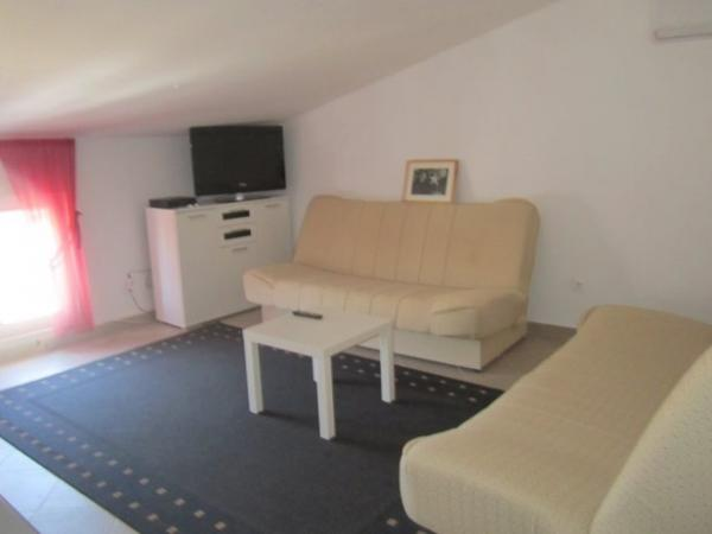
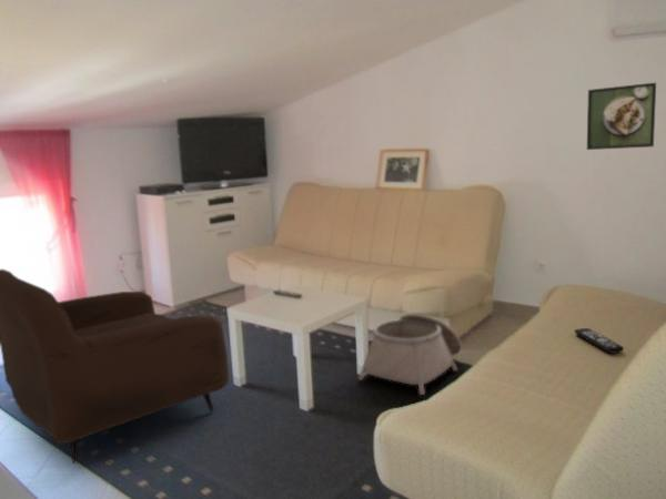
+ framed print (619, 118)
+ remote control (597, 339)
+ basket (414, 343)
+ armchair (102, 337)
